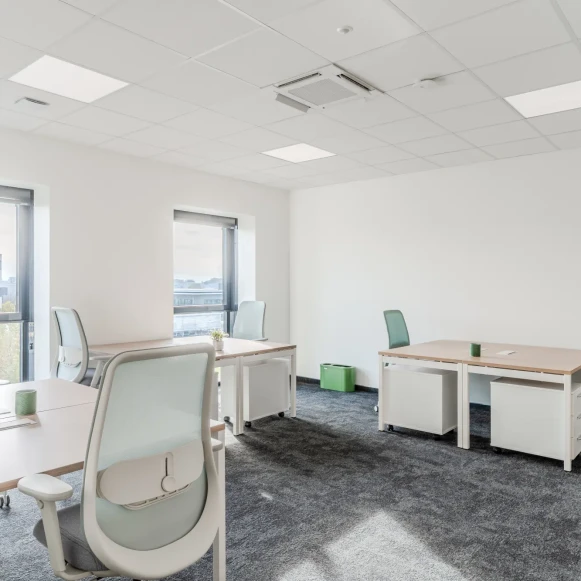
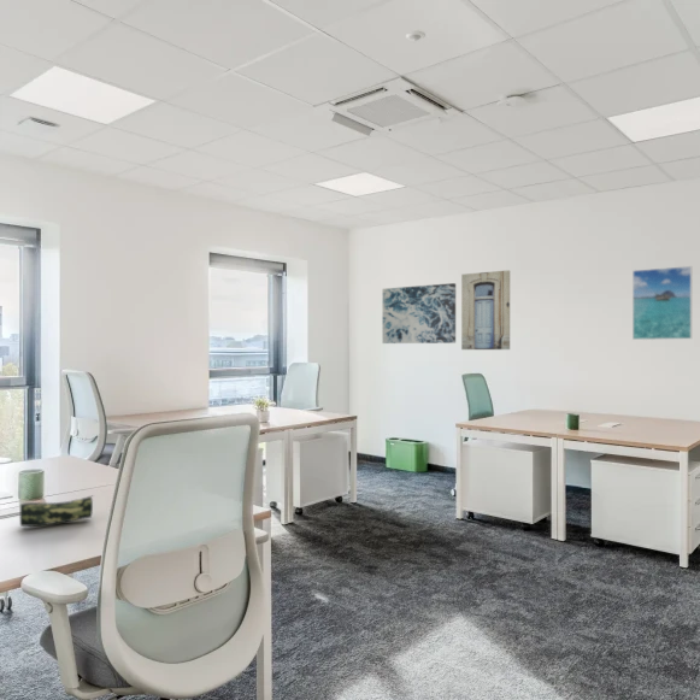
+ wall art (417, 314)
+ pencil case (58, 511)
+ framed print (661, 304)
+ wall art (484, 311)
